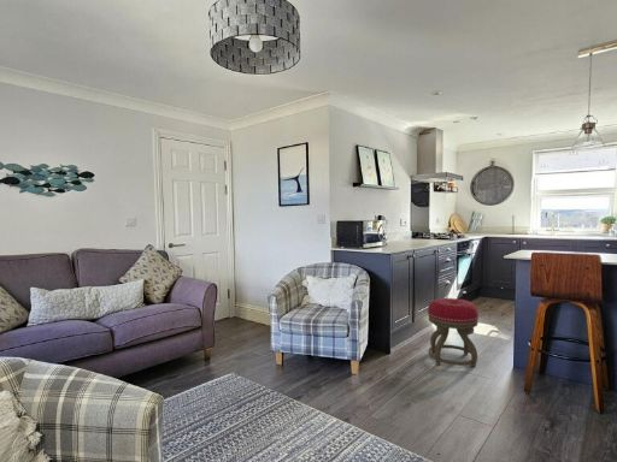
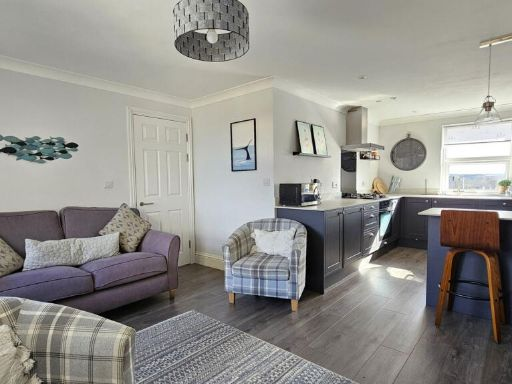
- stool (452, 327)
